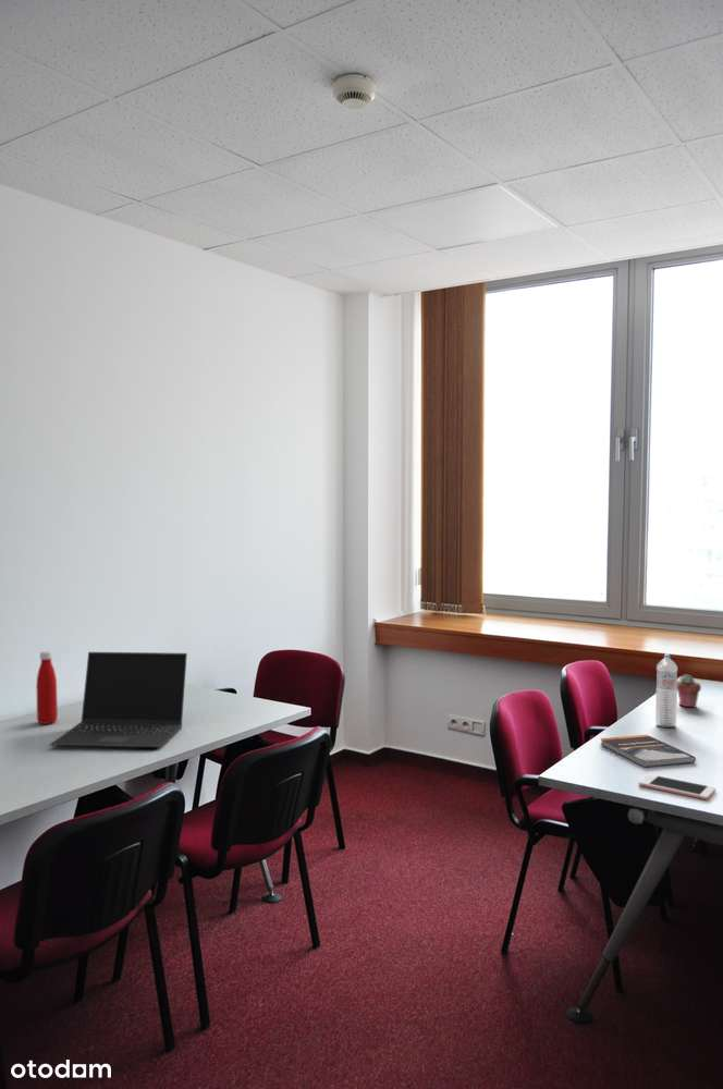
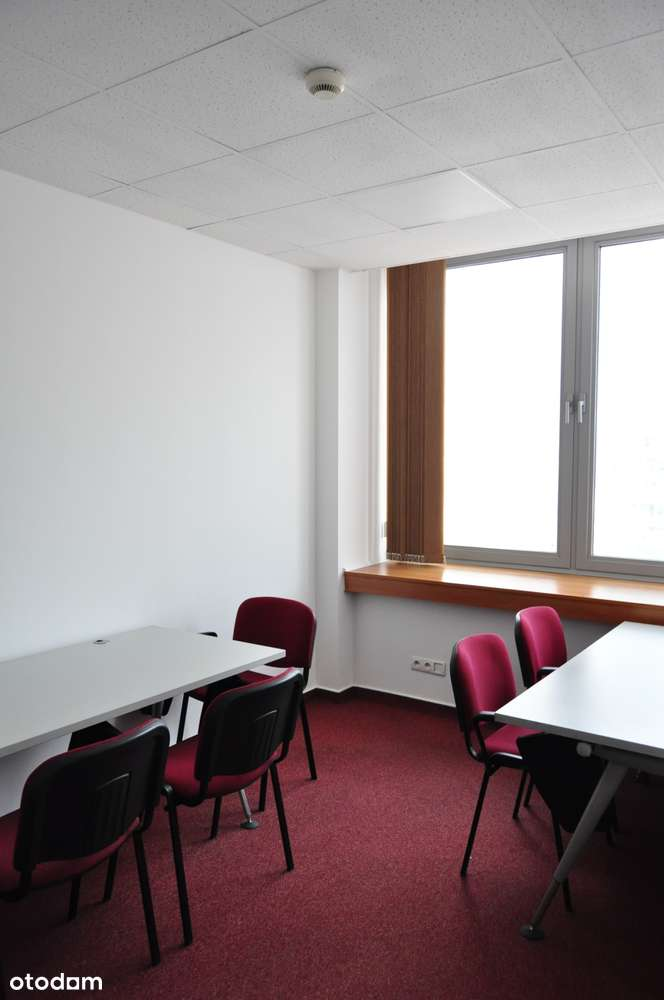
- potted succulent (687, 689)
- cell phone (676, 786)
- bottle (46, 686)
- laptop (122, 697)
- book (646, 749)
- water bottle (666, 689)
